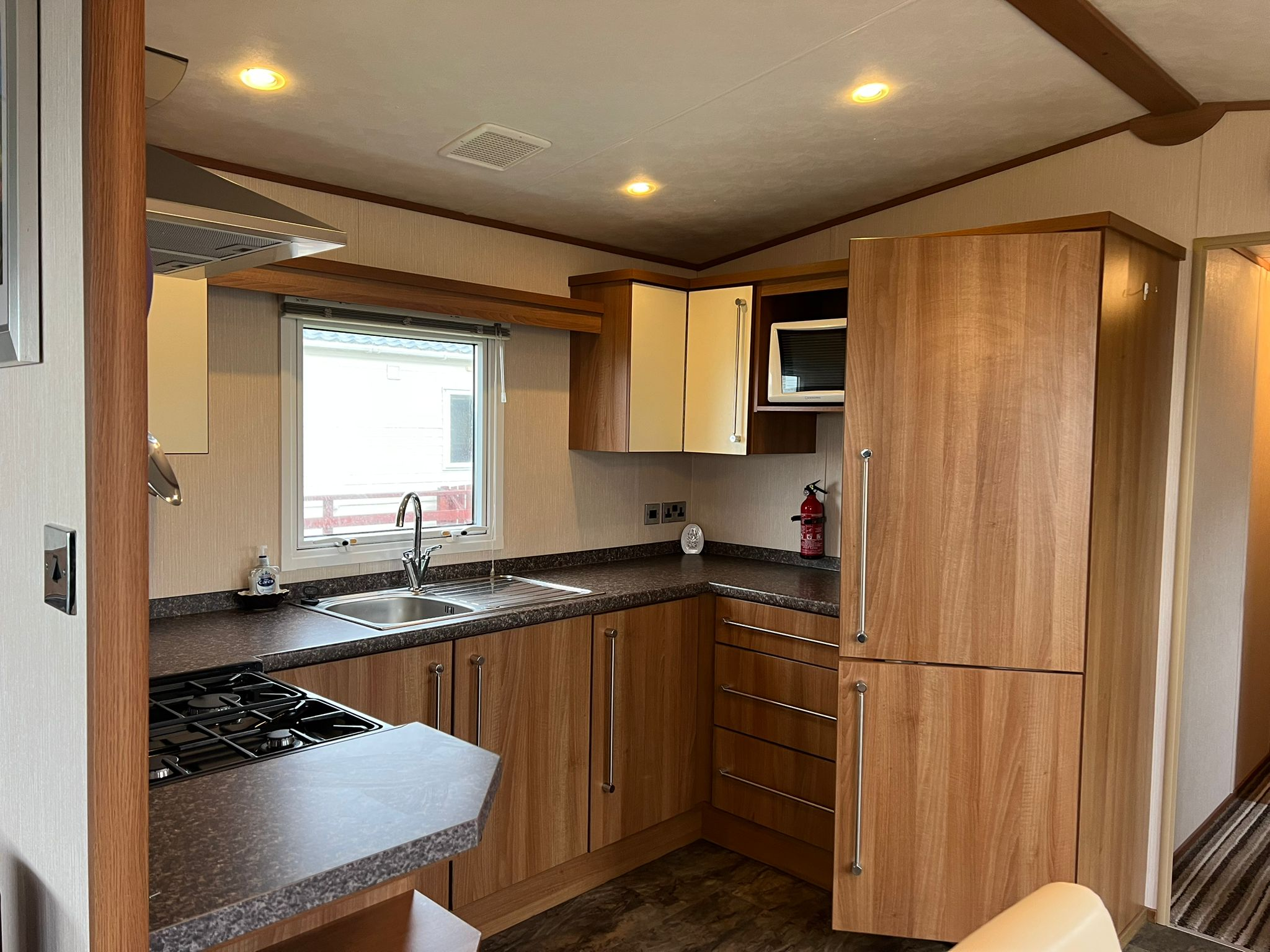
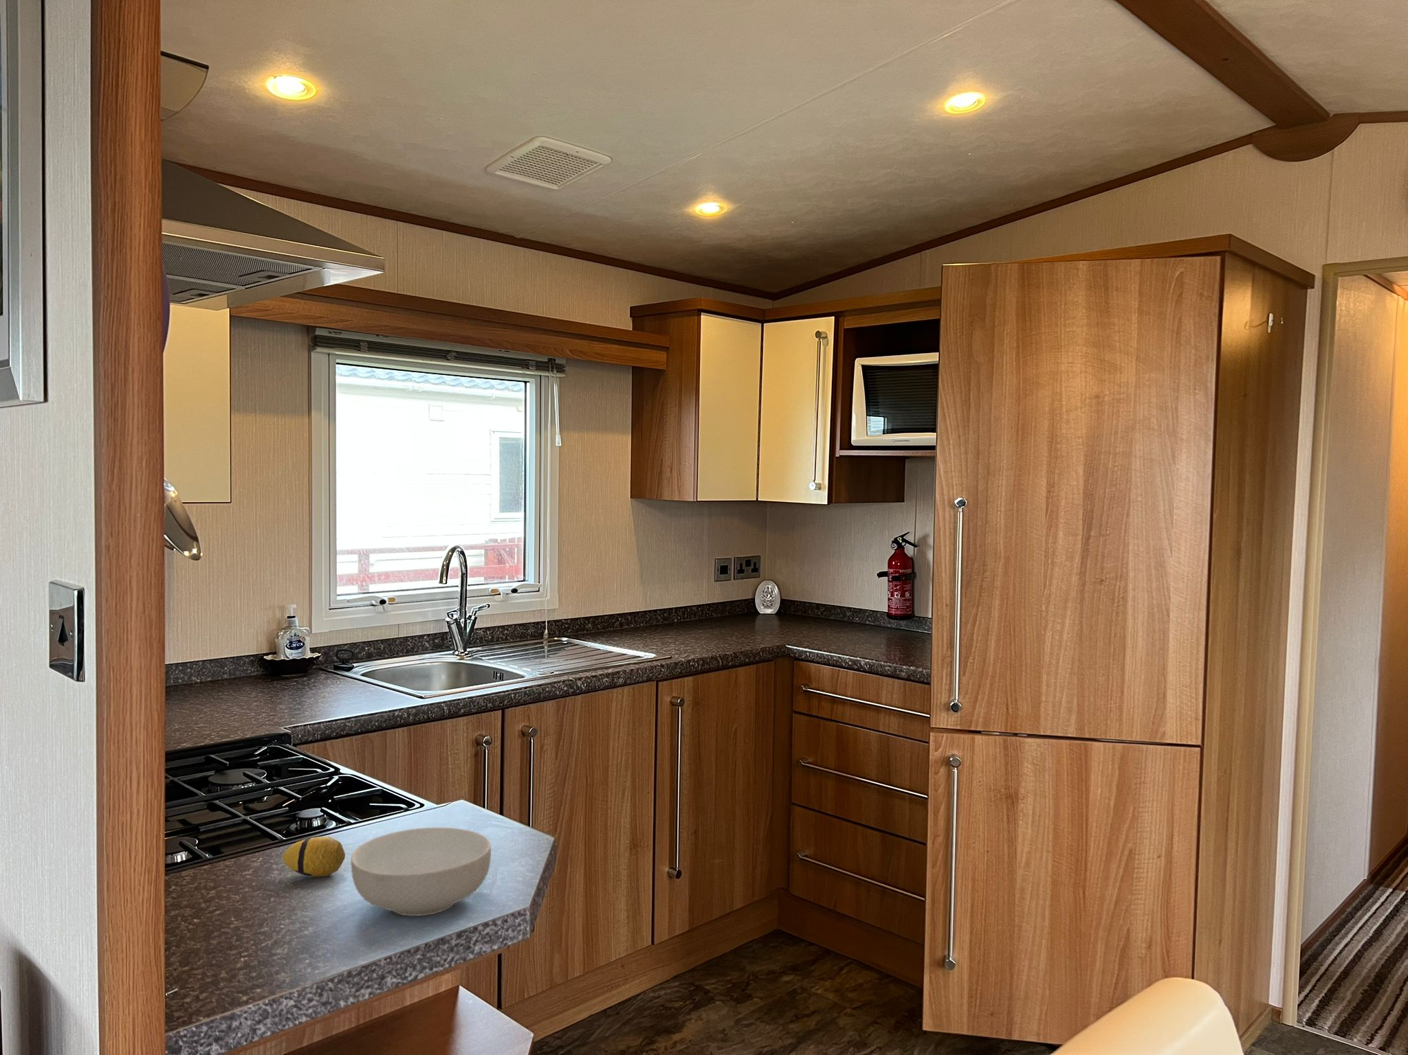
+ decorative egg (314, 857)
+ cereal bowl (421, 875)
